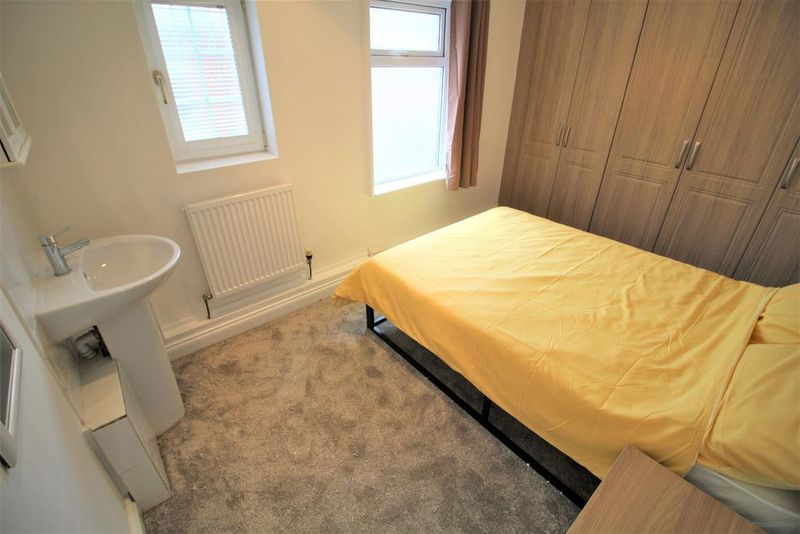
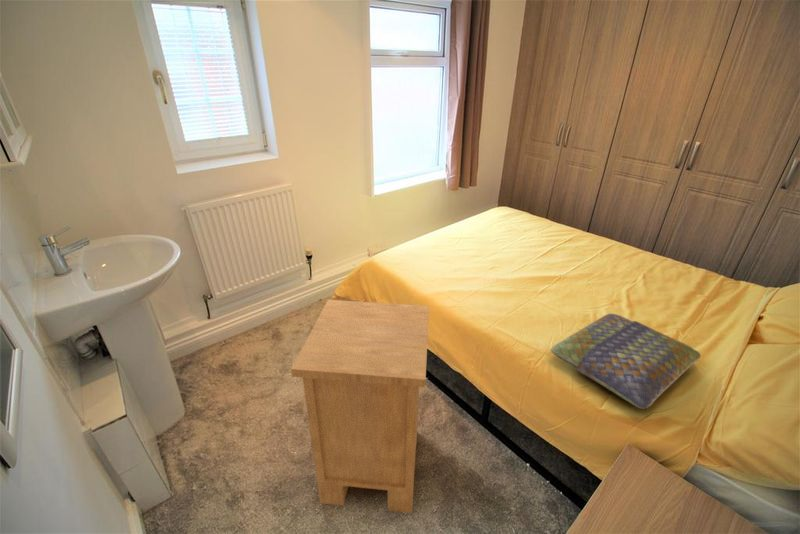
+ cushion (624, 352)
+ nightstand (365, 405)
